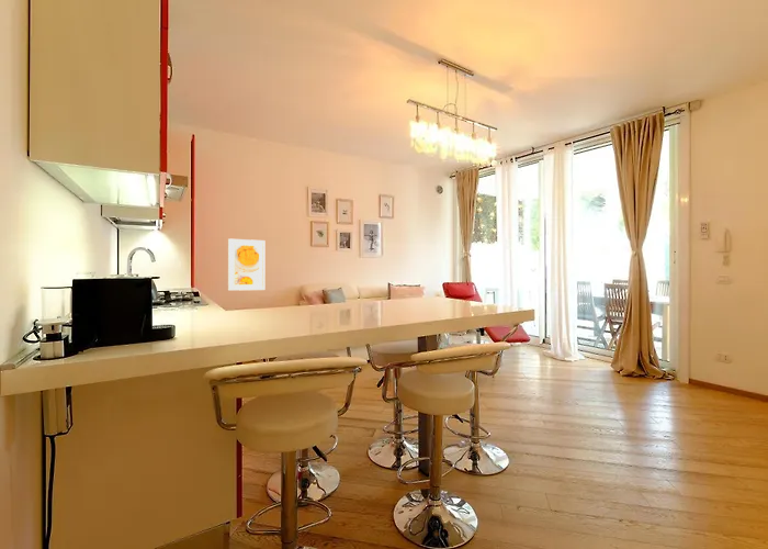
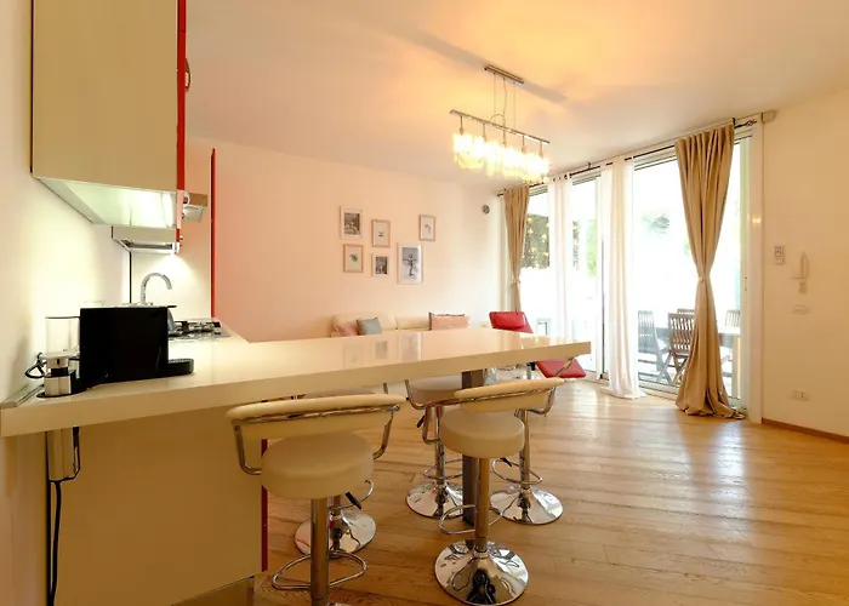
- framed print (247, 265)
